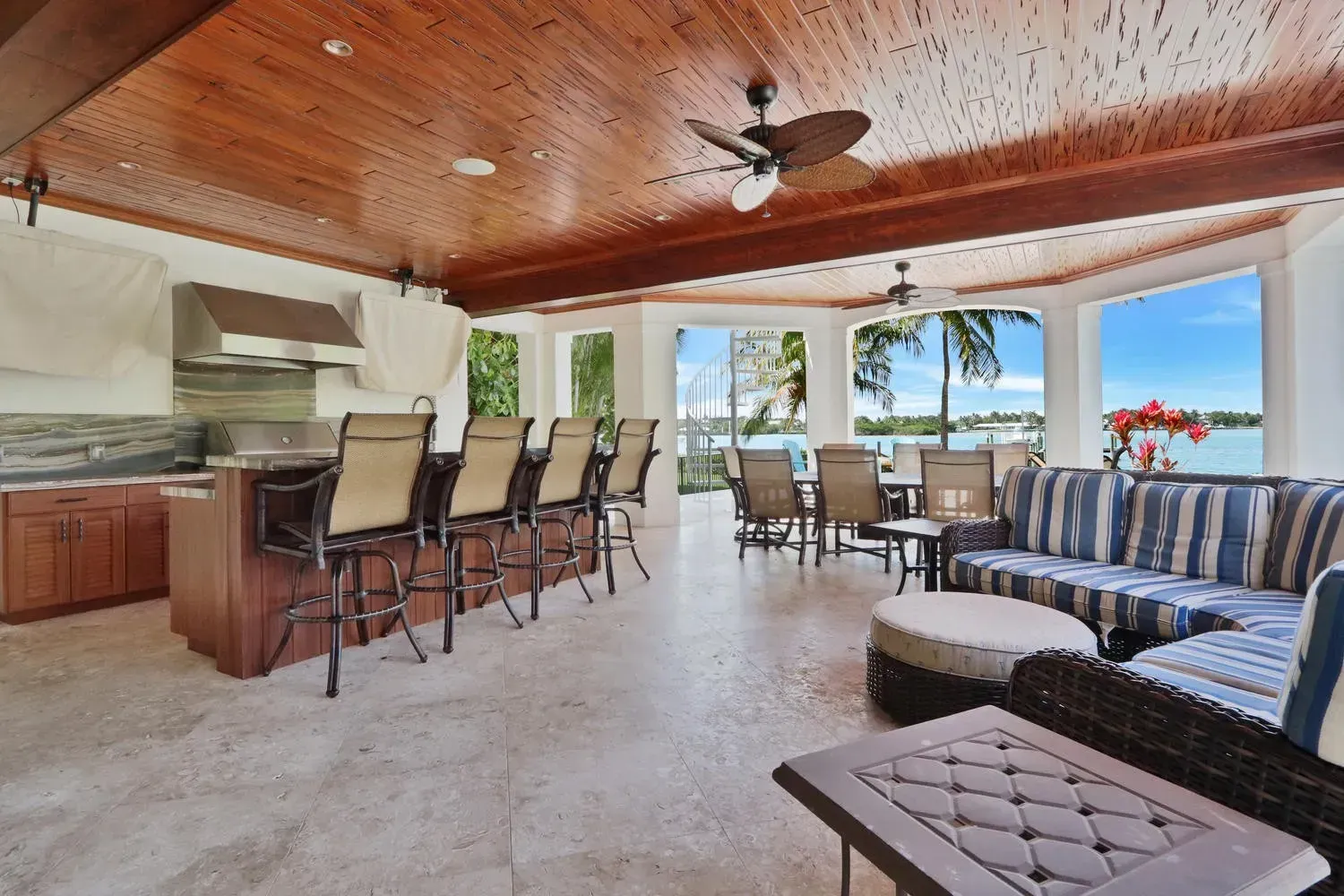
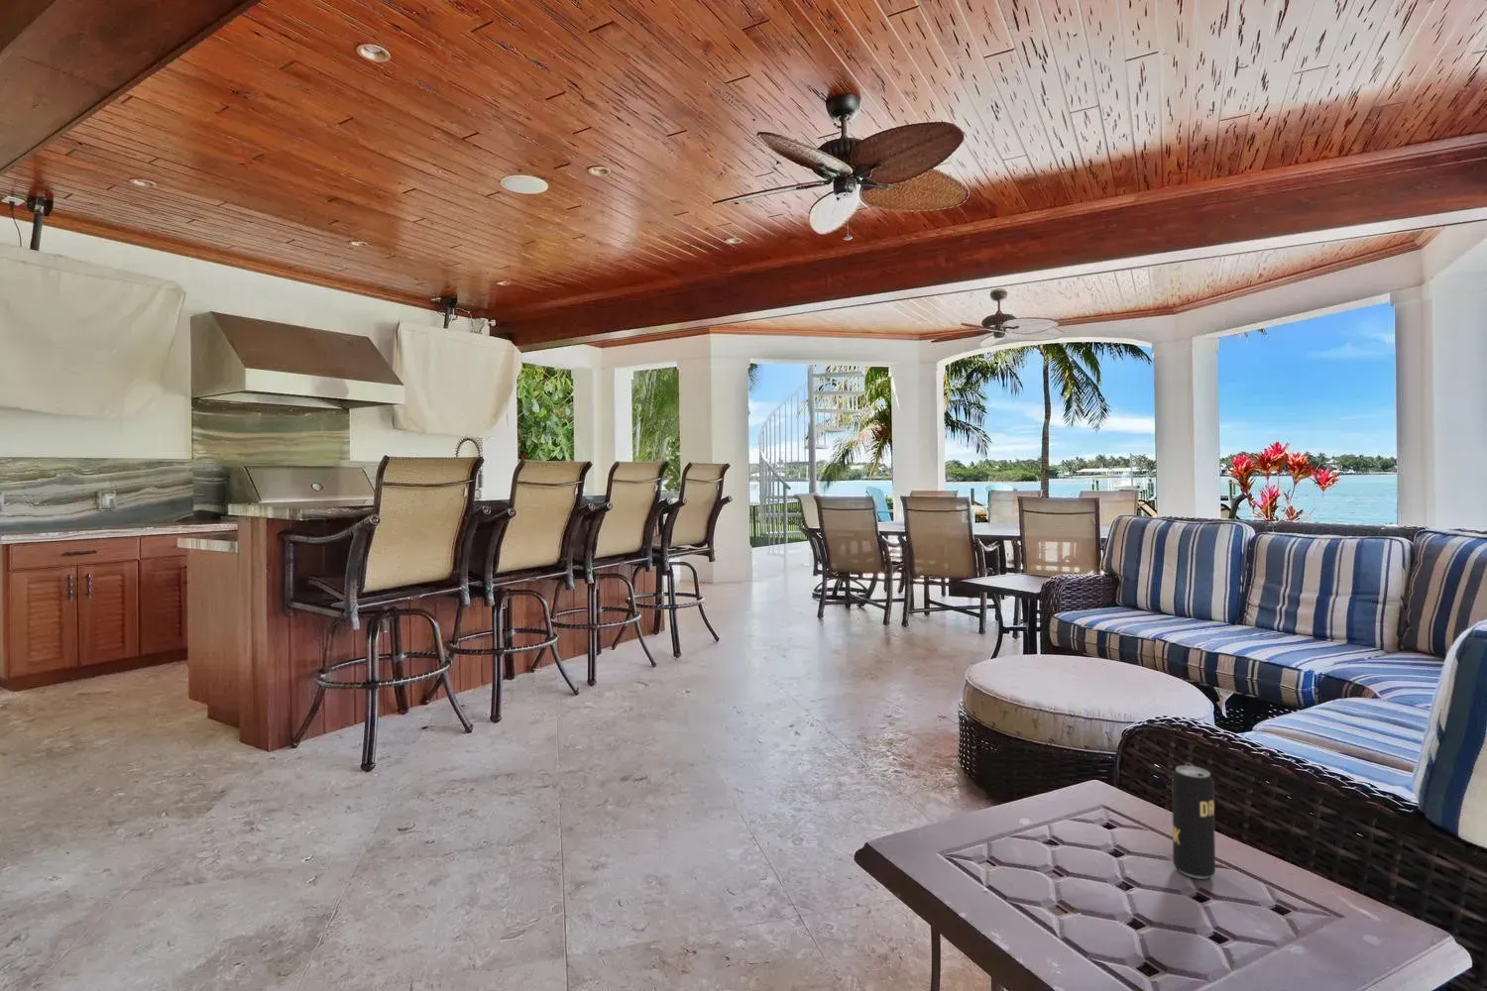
+ beverage can (1193, 817)
